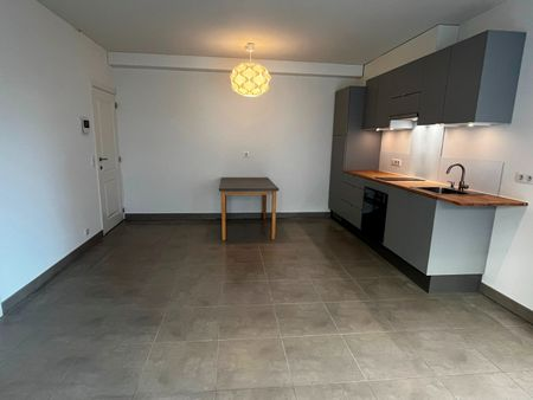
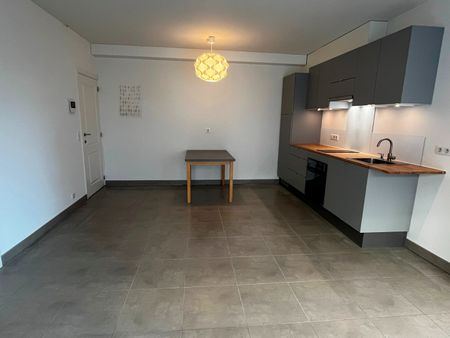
+ wall art (130, 101)
